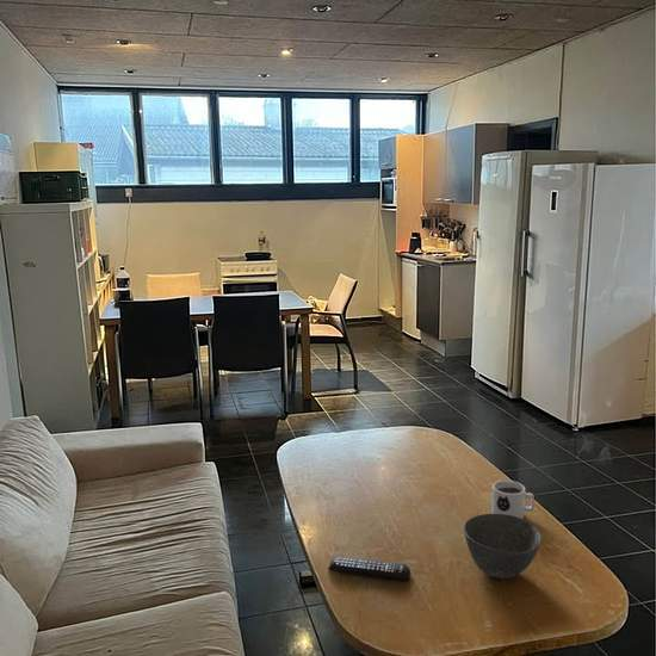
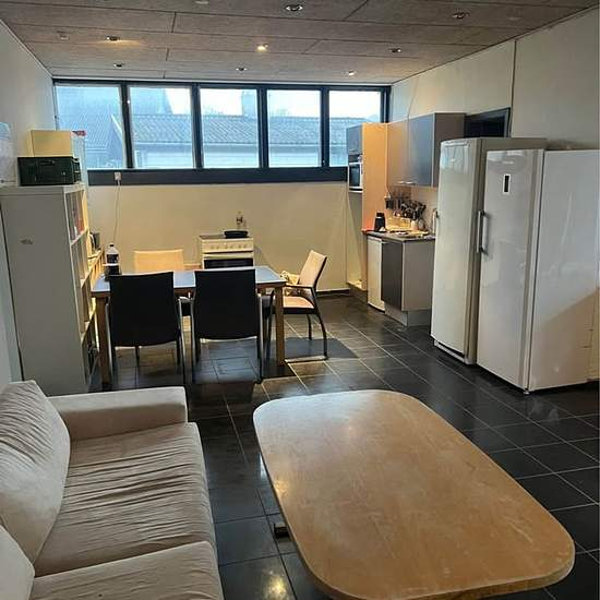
- mug (512, 500)
- bowl (501, 550)
- remote control (369, 568)
